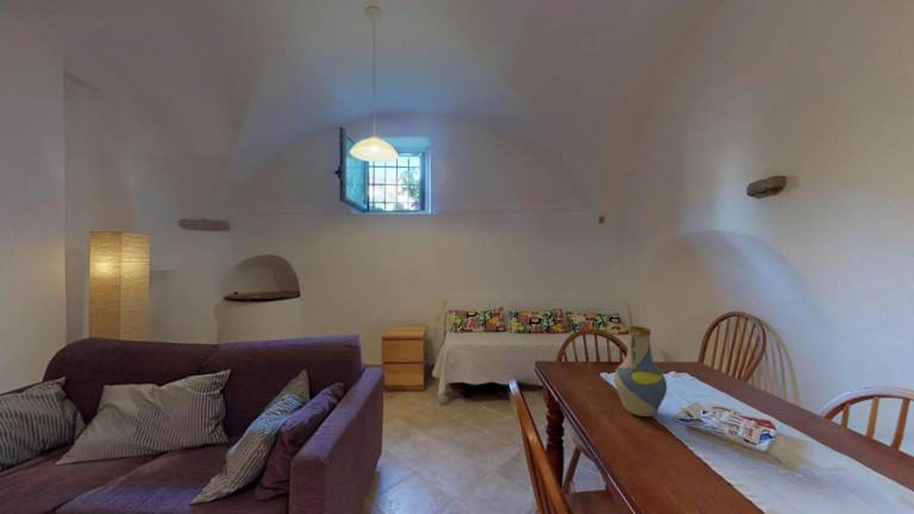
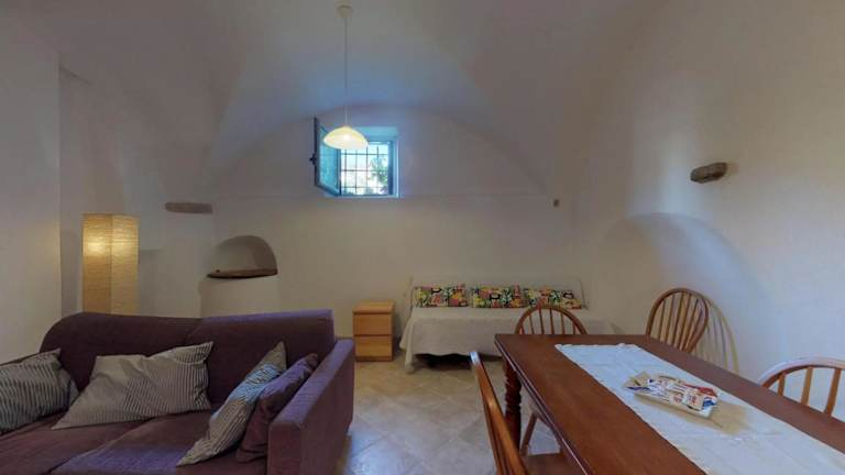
- vase (639, 370)
